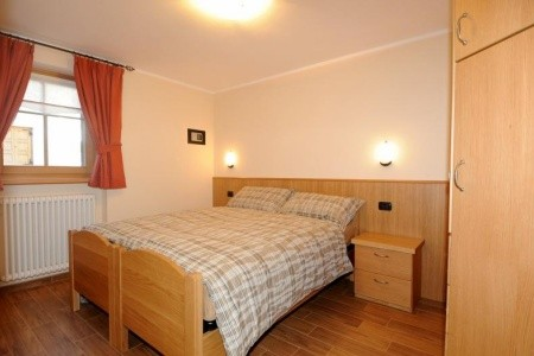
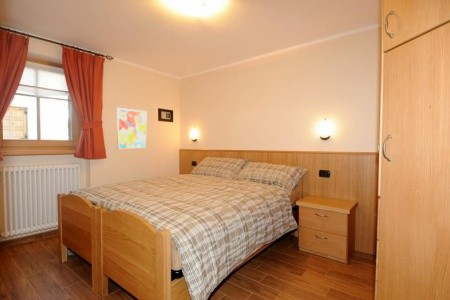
+ wall art (132, 129)
